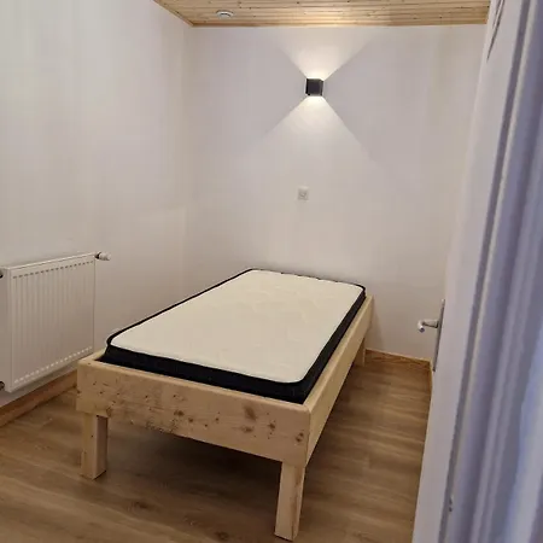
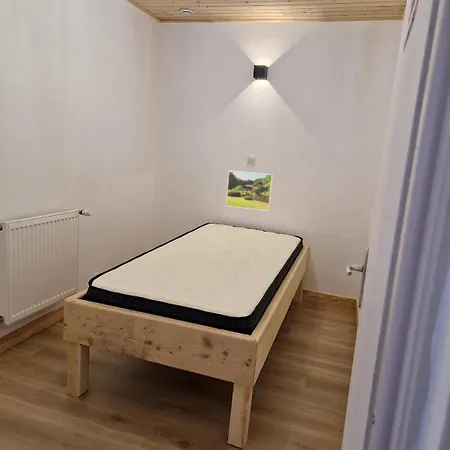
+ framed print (248, 190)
